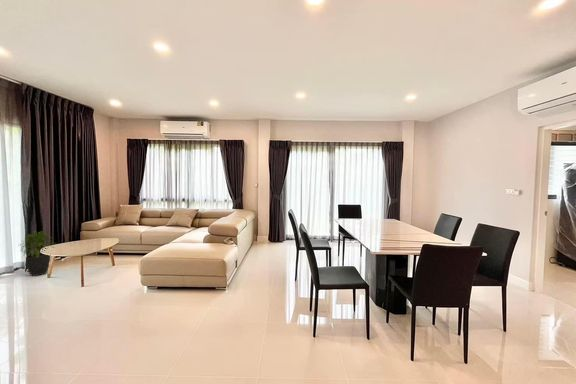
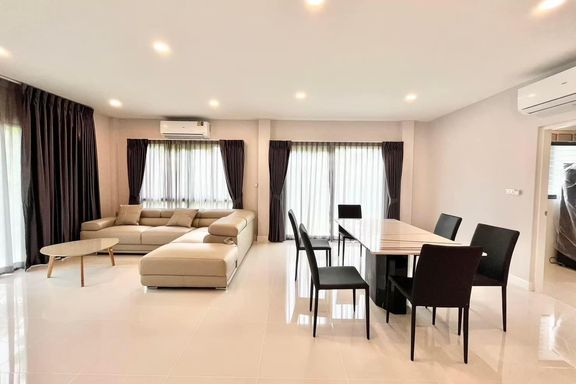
- potted plant (35, 252)
